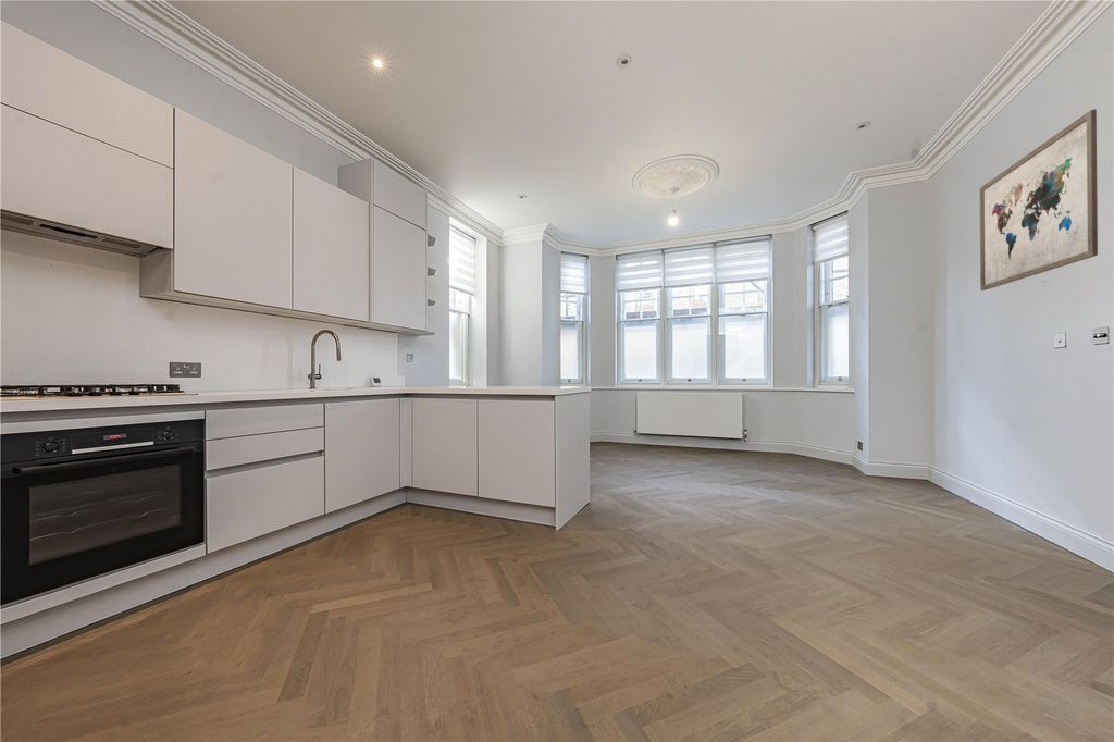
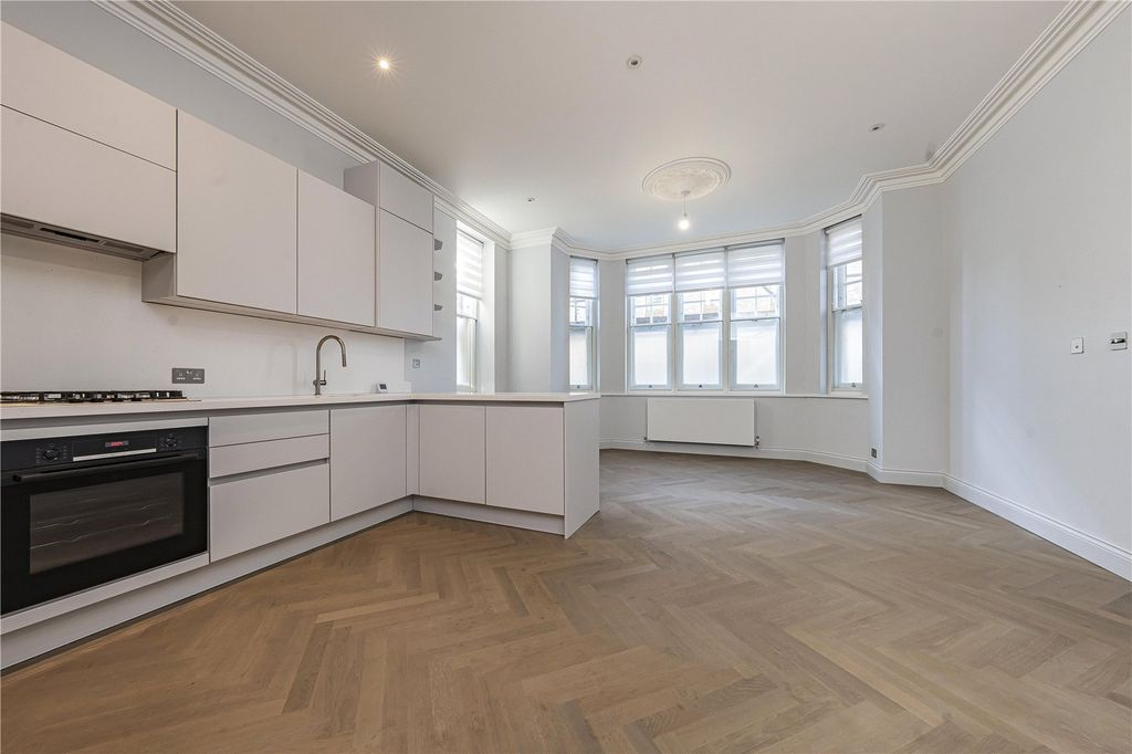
- wall art (1028, 215)
